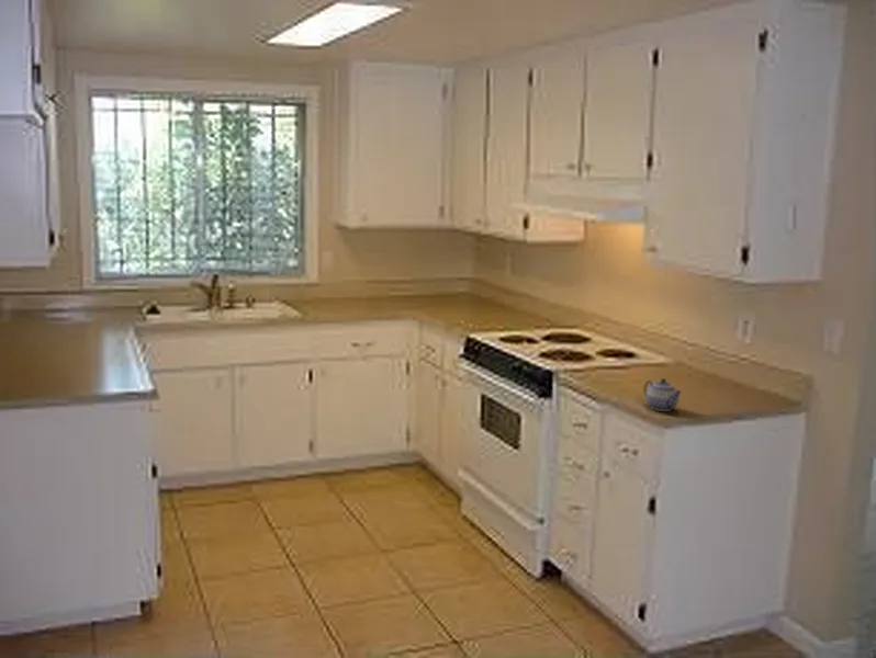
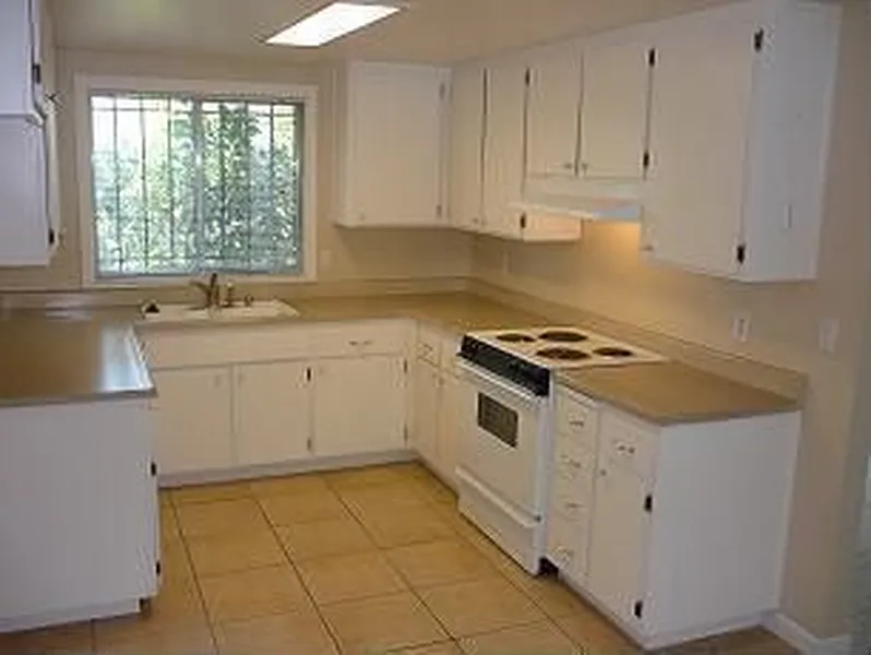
- teapot (662, 394)
